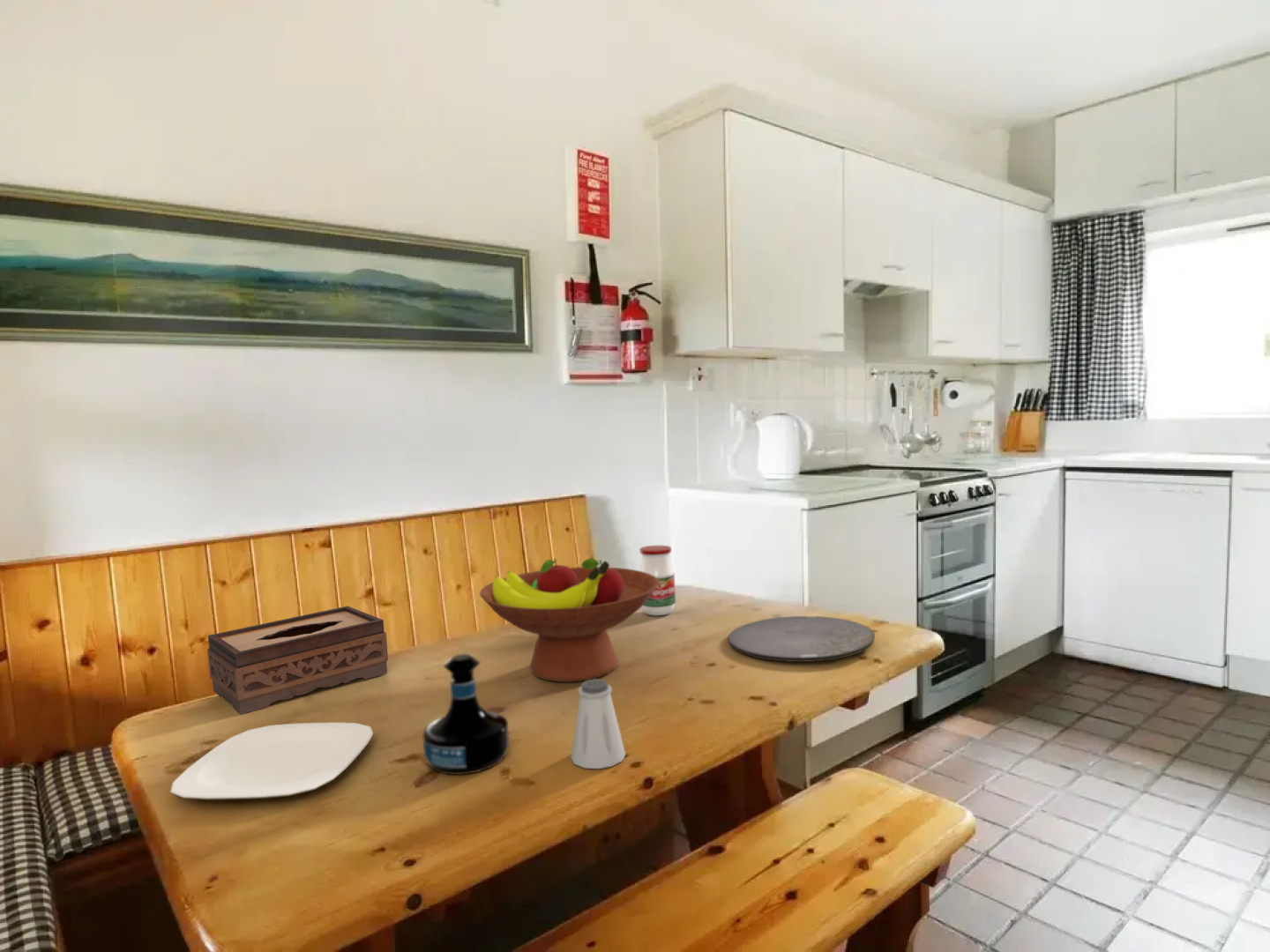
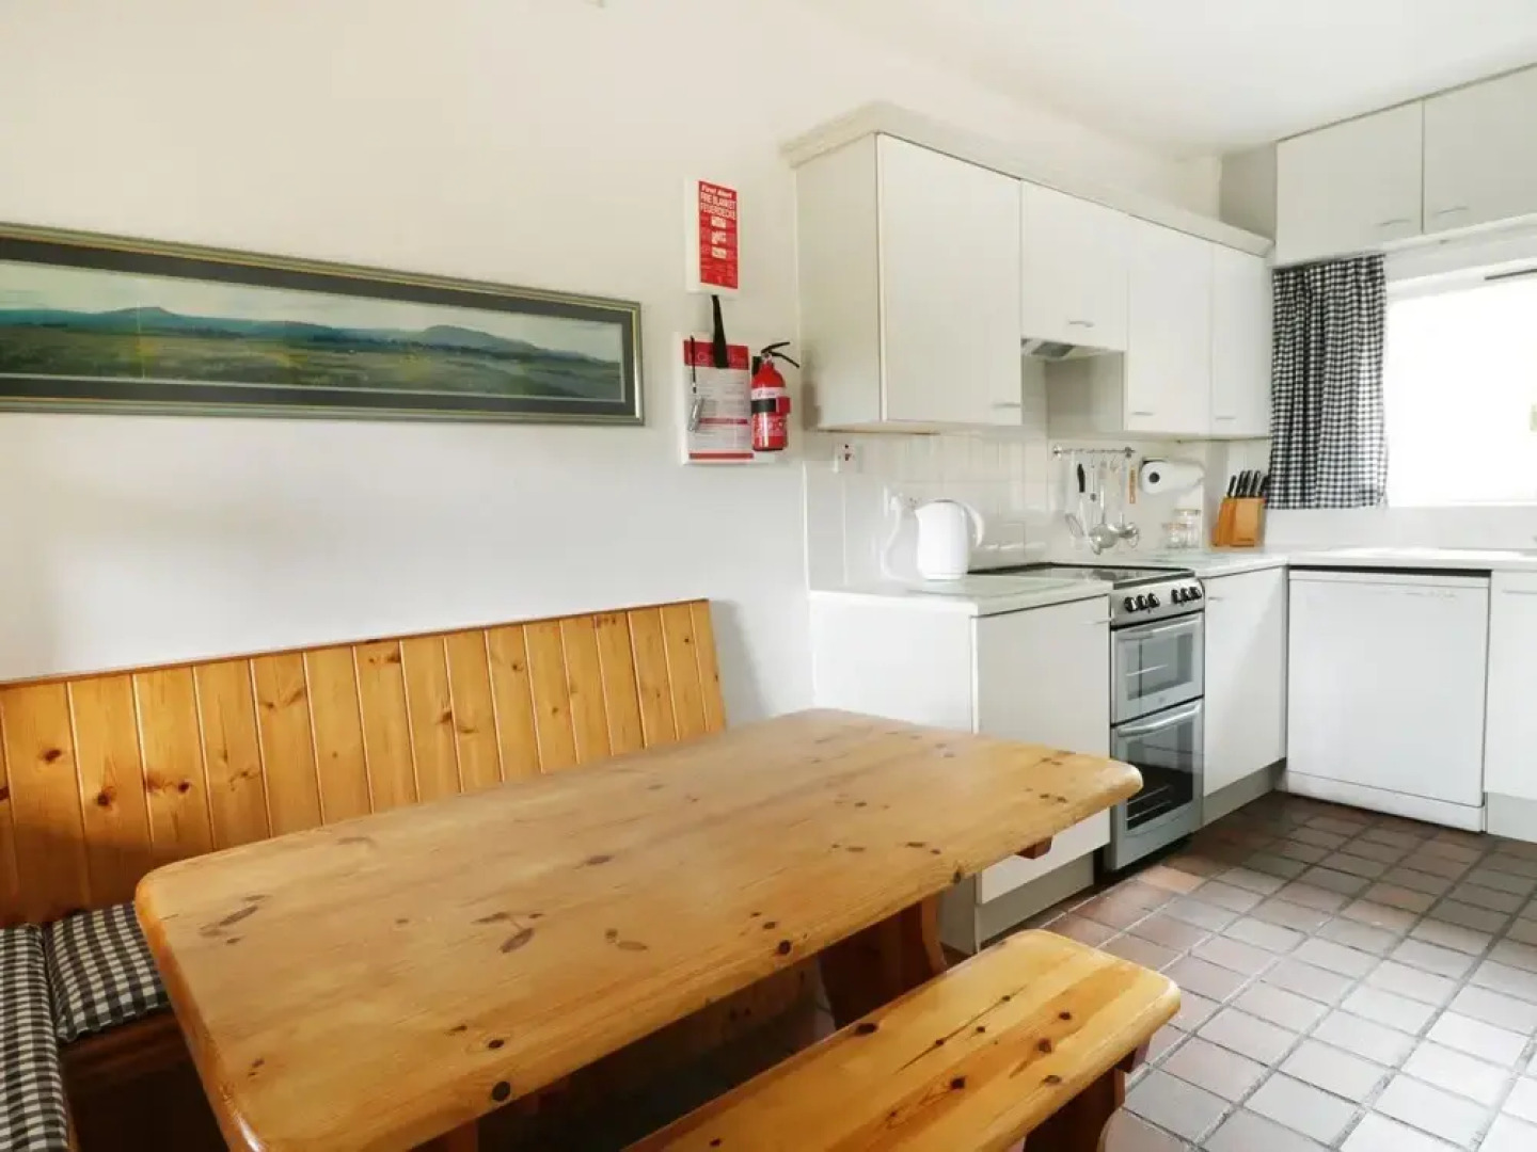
- plate (800, 636)
- plate (279, 761)
- fruit bowl (571, 611)
- tequila bottle (464, 707)
- jar (658, 580)
- saltshaker (596, 719)
- tissue box (299, 654)
